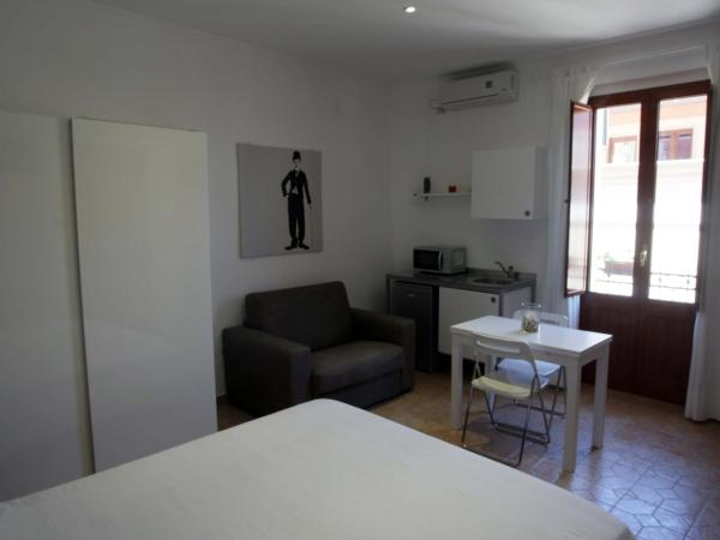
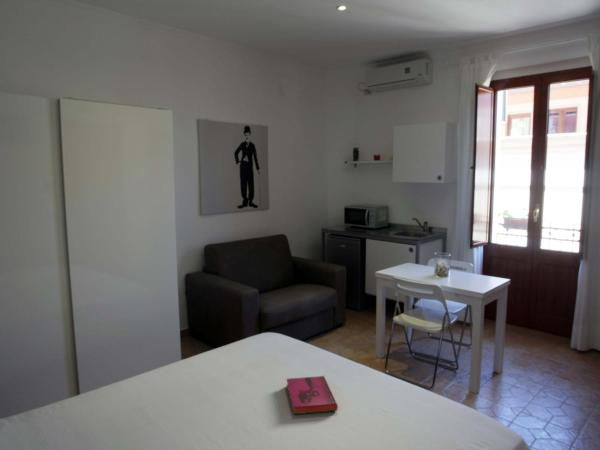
+ hardback book (310, 393)
